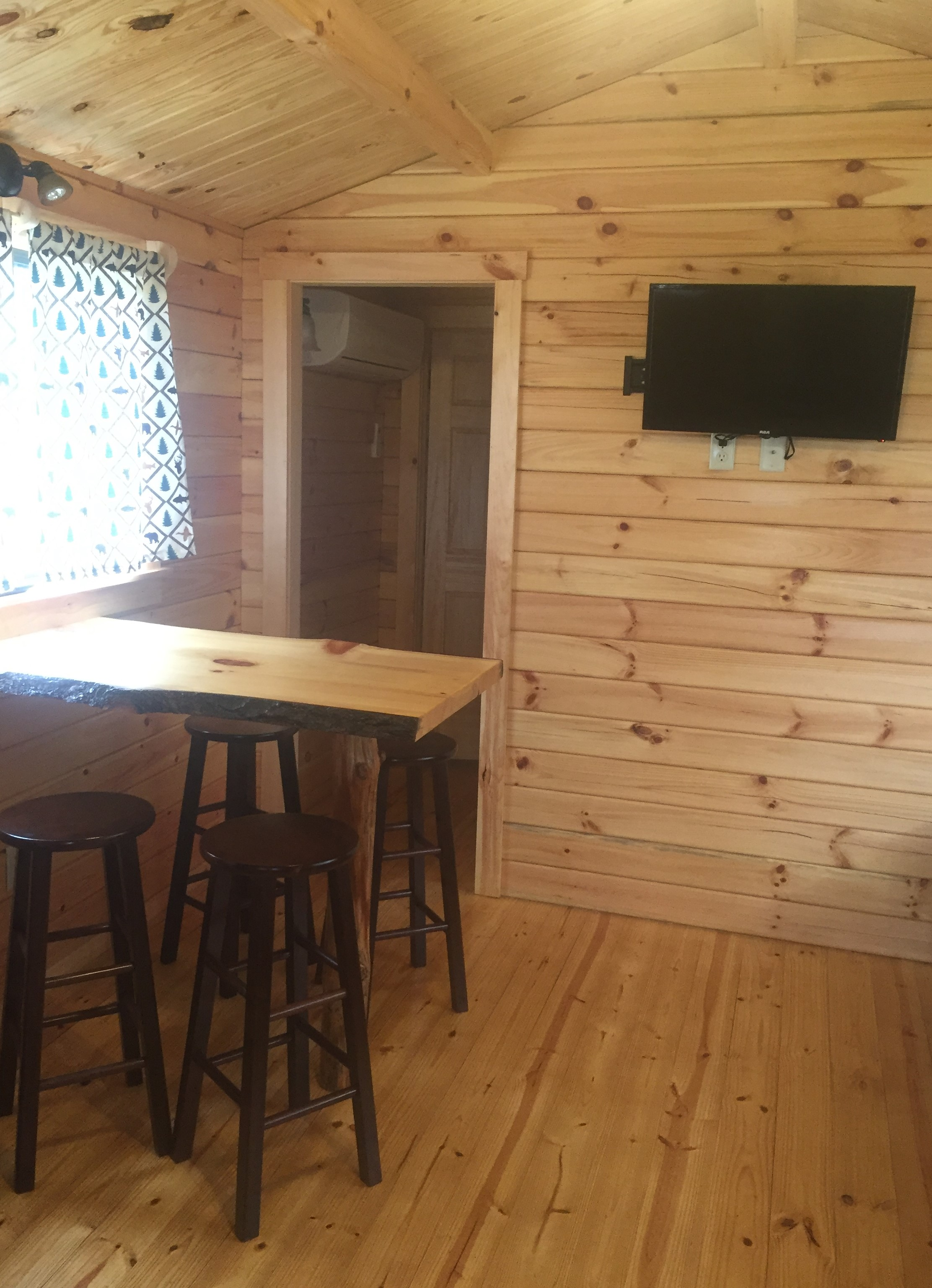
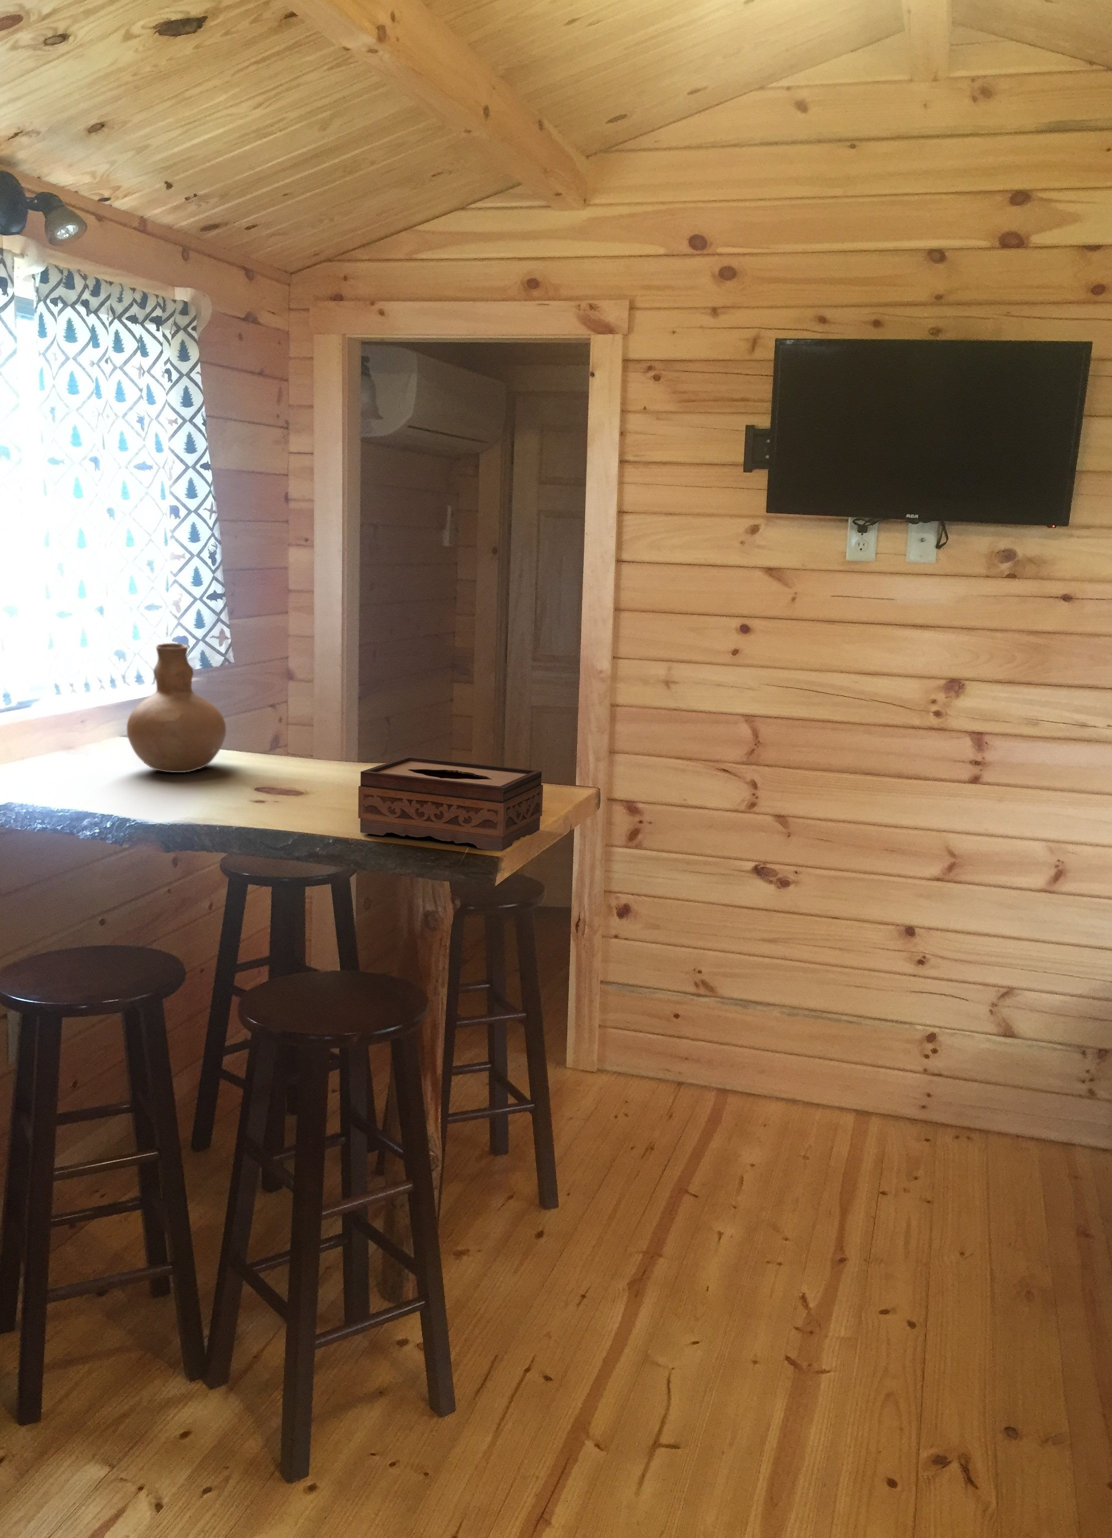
+ tissue box (451, 801)
+ vase (177, 707)
